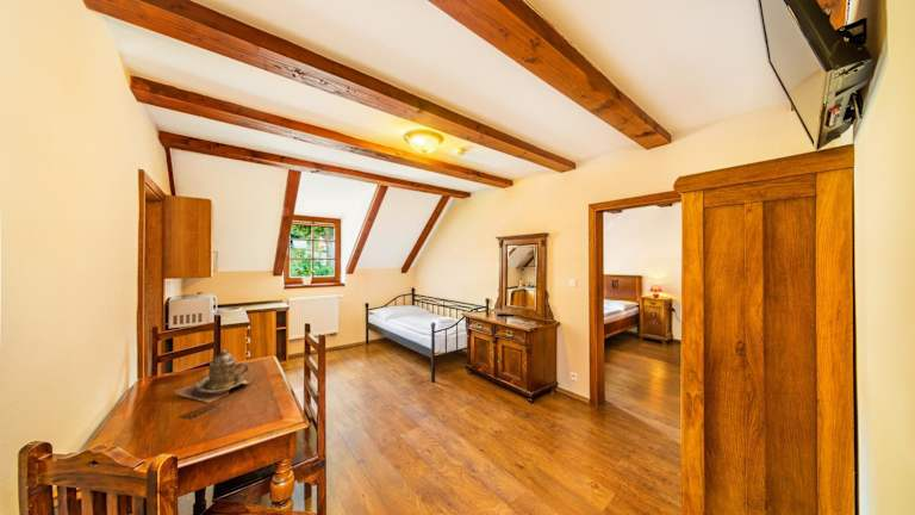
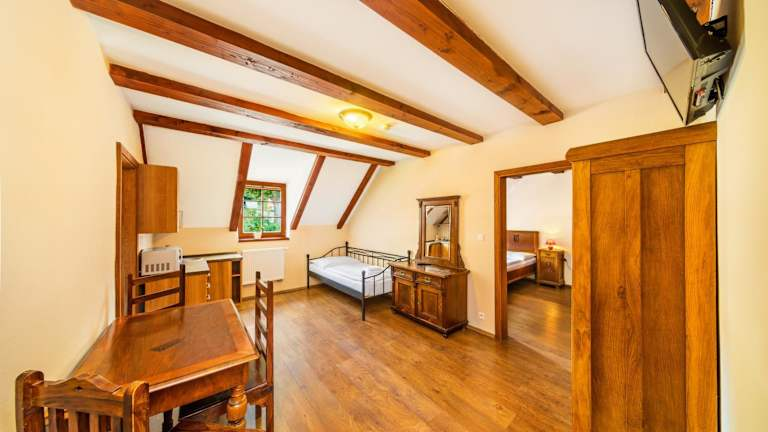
- teapot (216, 370)
